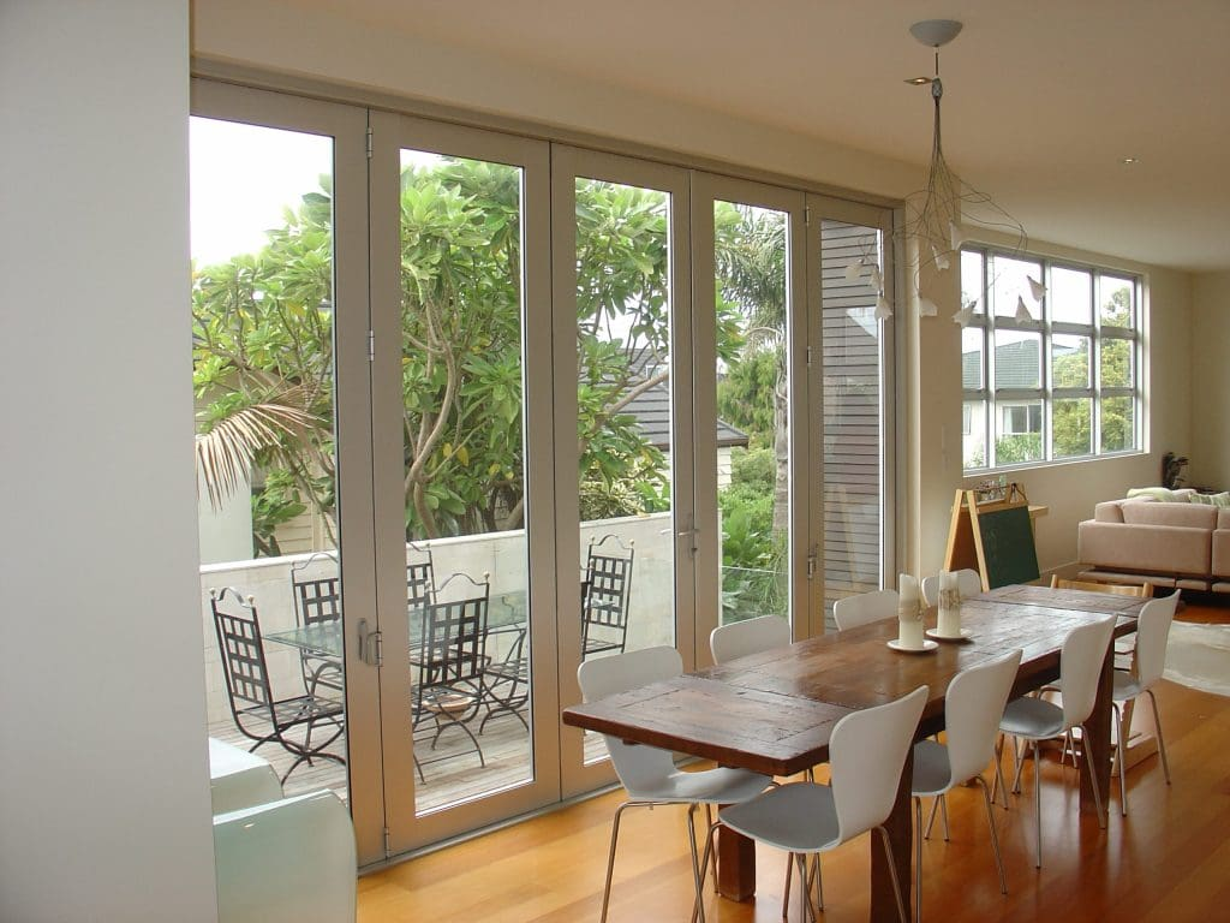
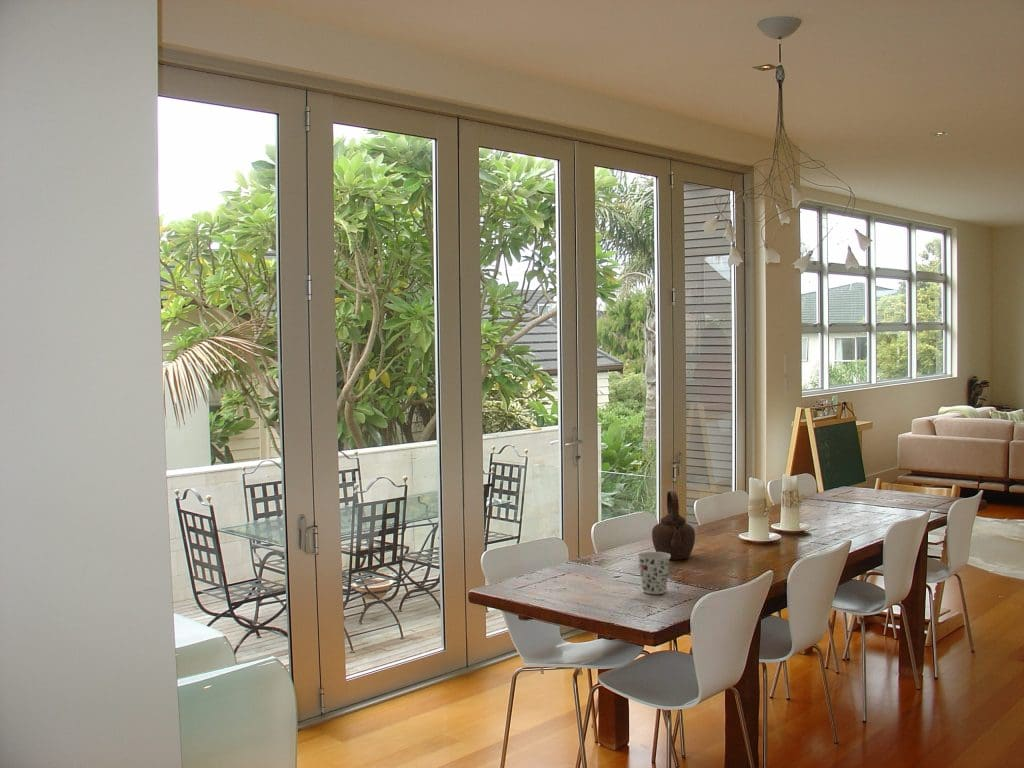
+ cup (654, 573)
+ teapot (674, 525)
